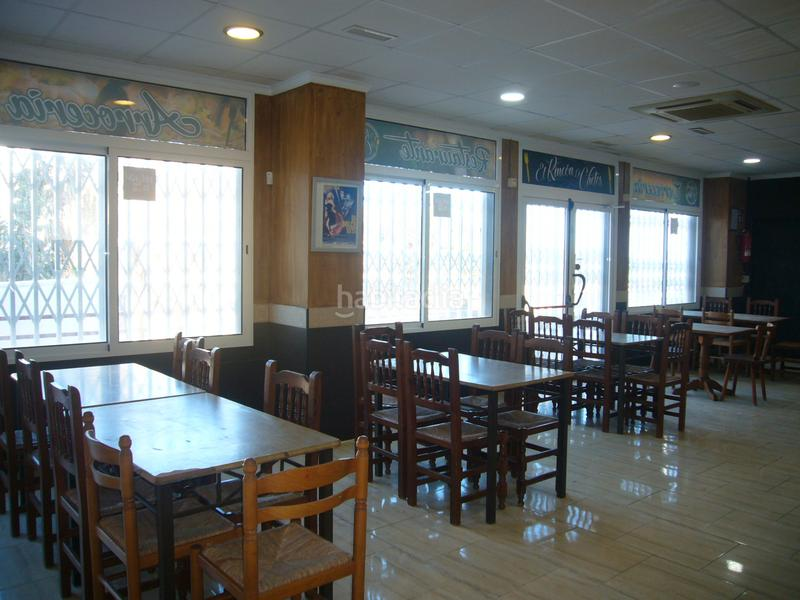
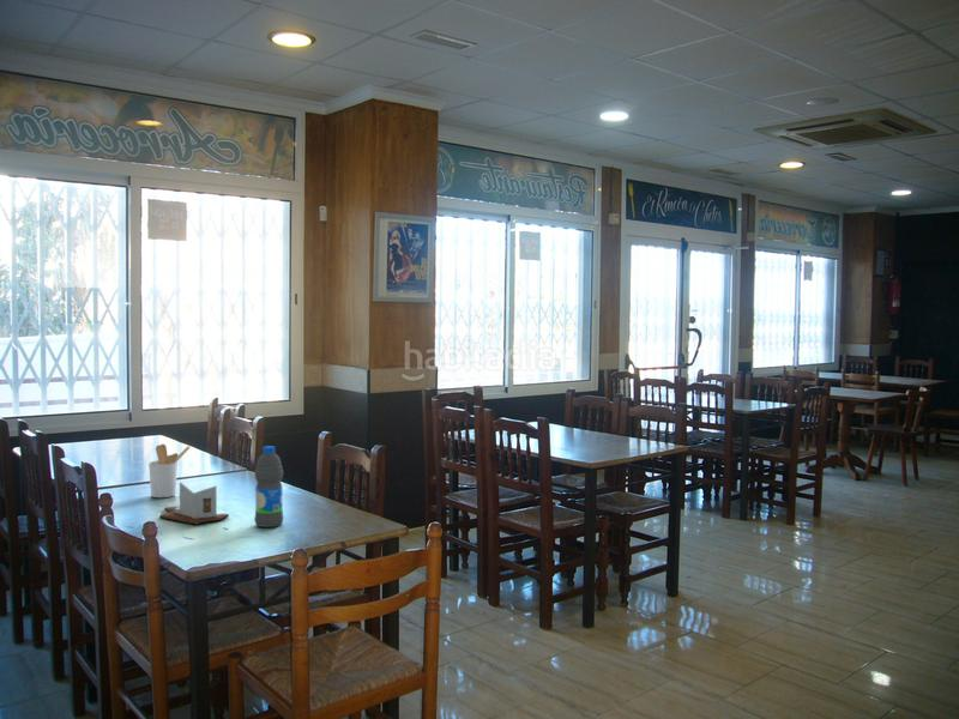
+ water bottle (269, 485)
+ utensil holder (170, 470)
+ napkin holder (193, 499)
